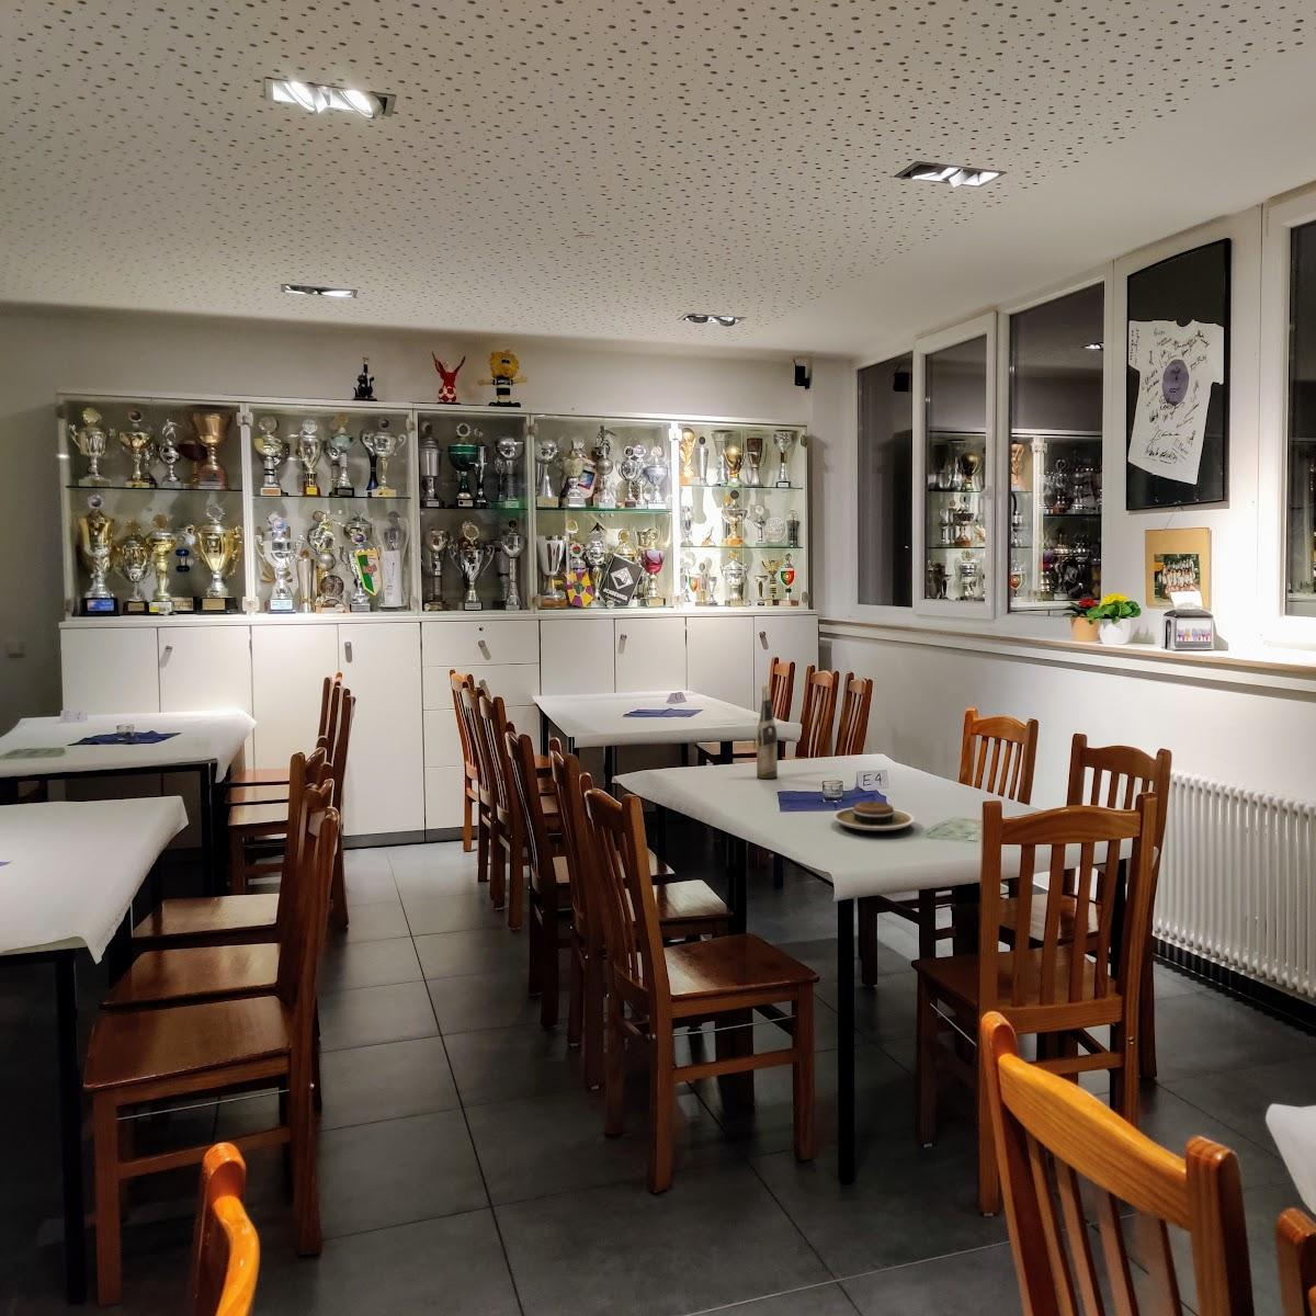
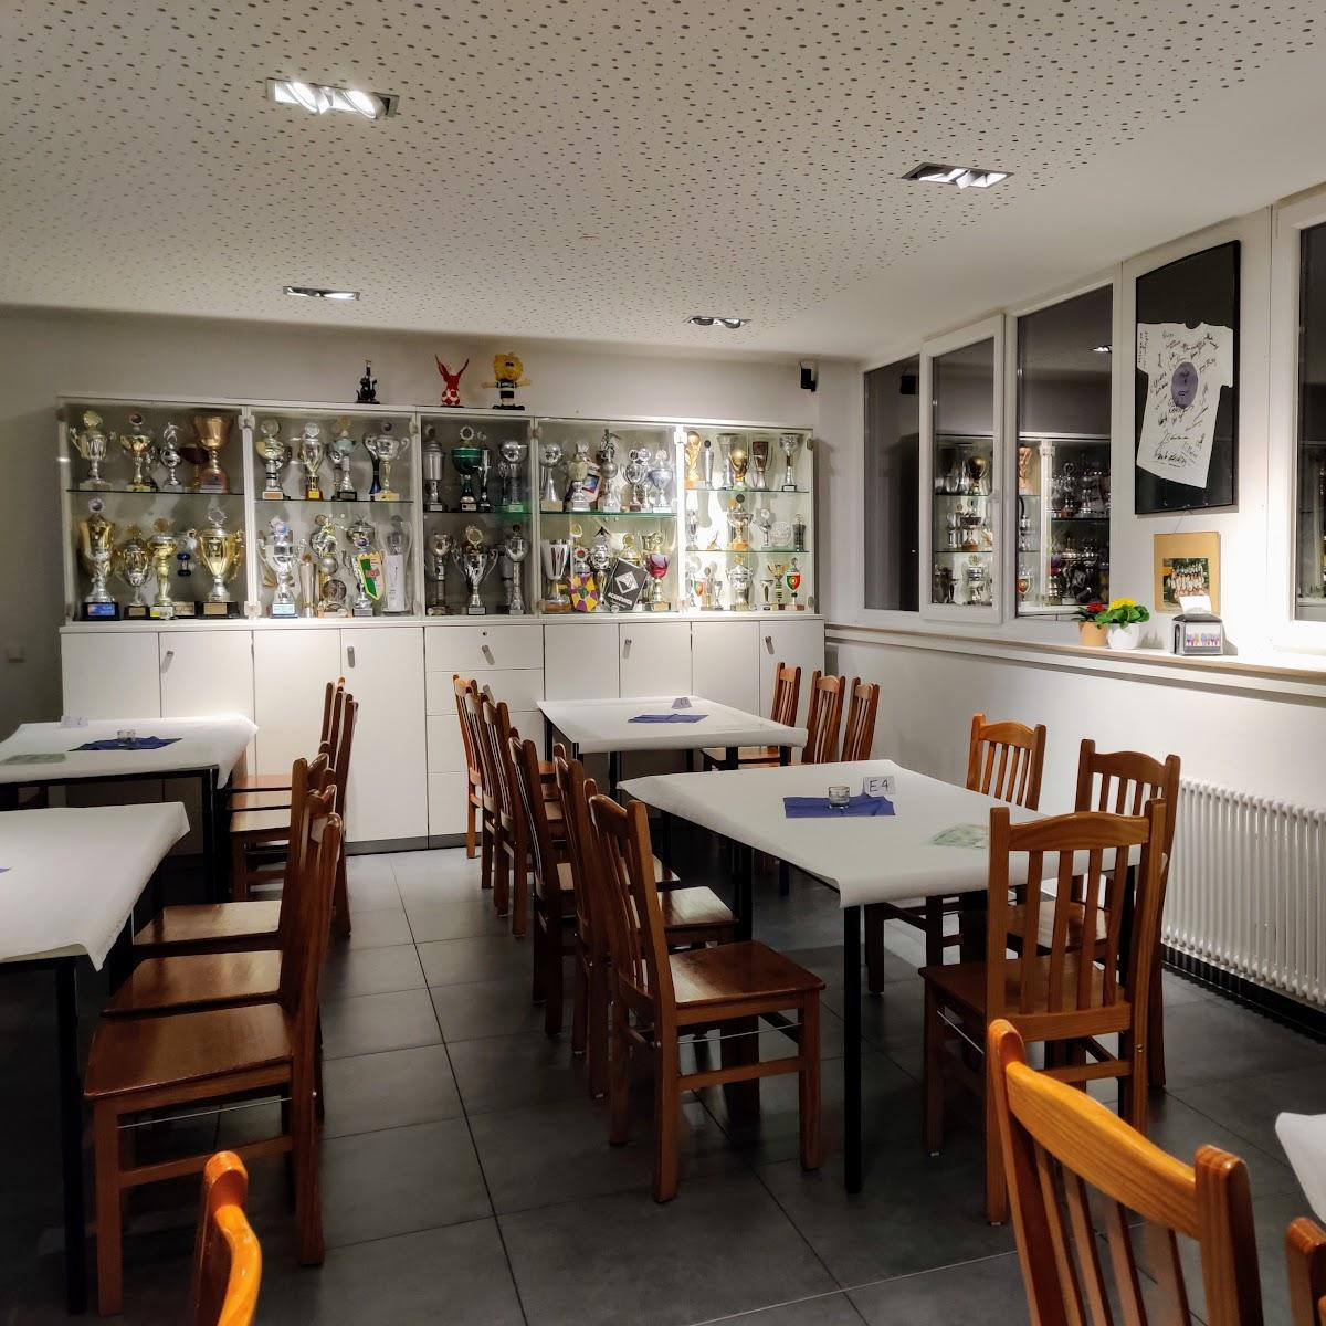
- wine bottle (766, 732)
- plate (873, 813)
